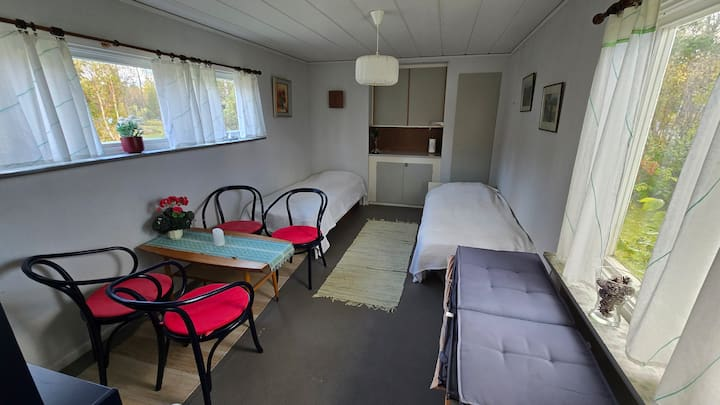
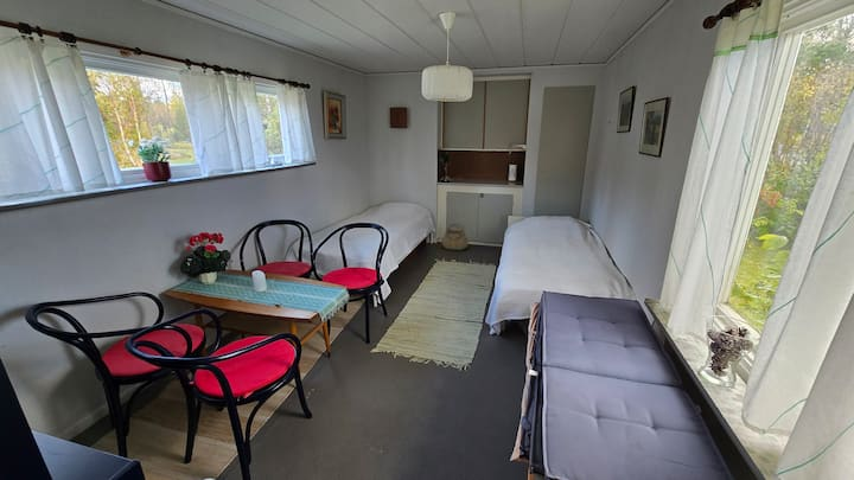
+ basket (454, 236)
